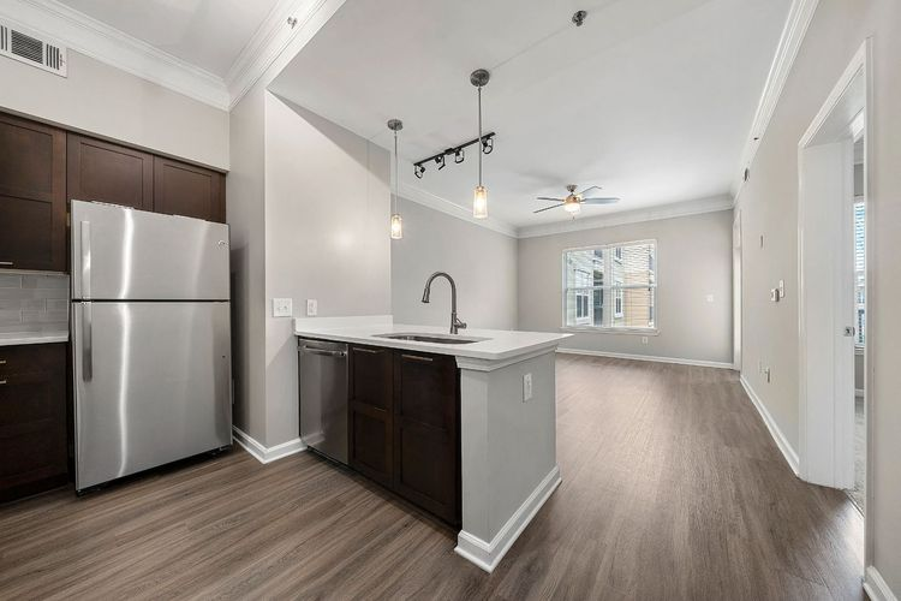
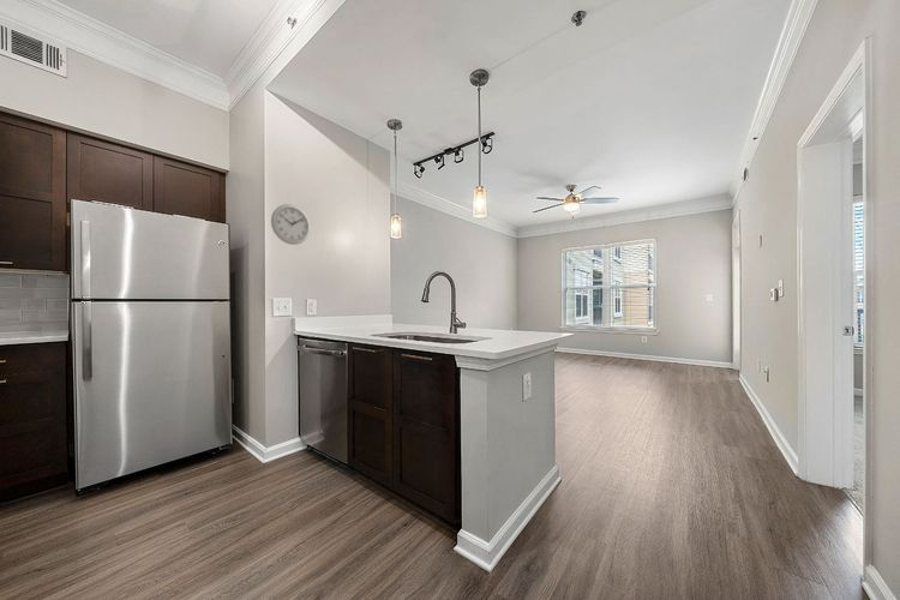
+ wall clock (292, 224)
